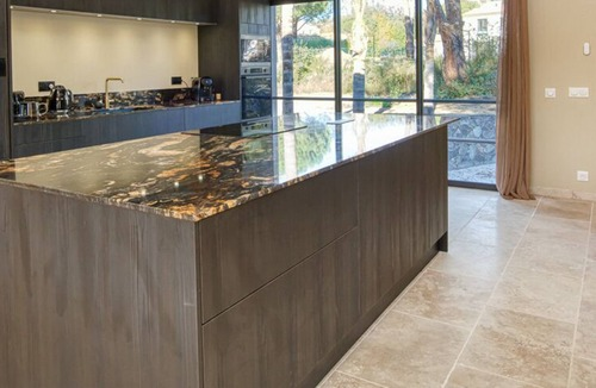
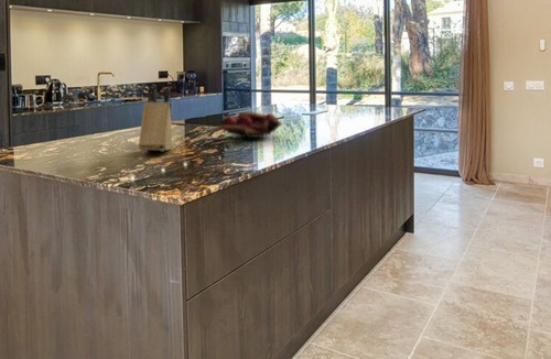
+ knife block (156, 116)
+ fruit basket (249, 124)
